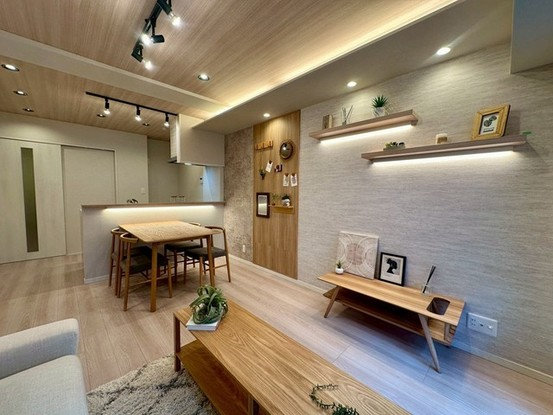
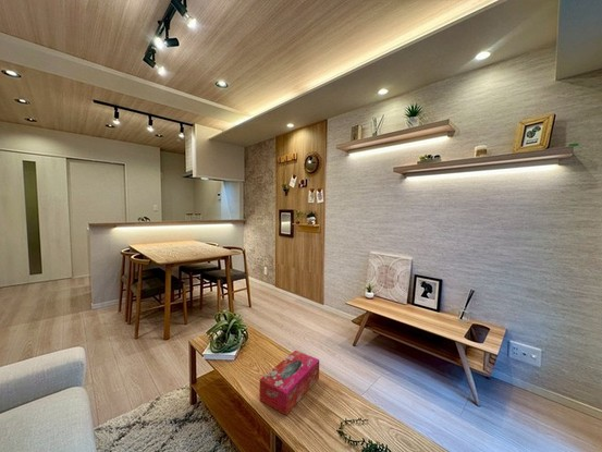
+ tissue box (291, 378)
